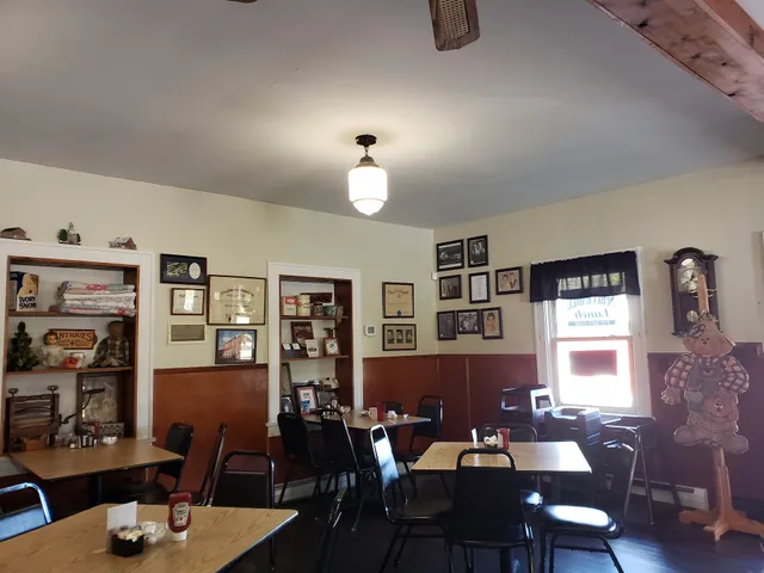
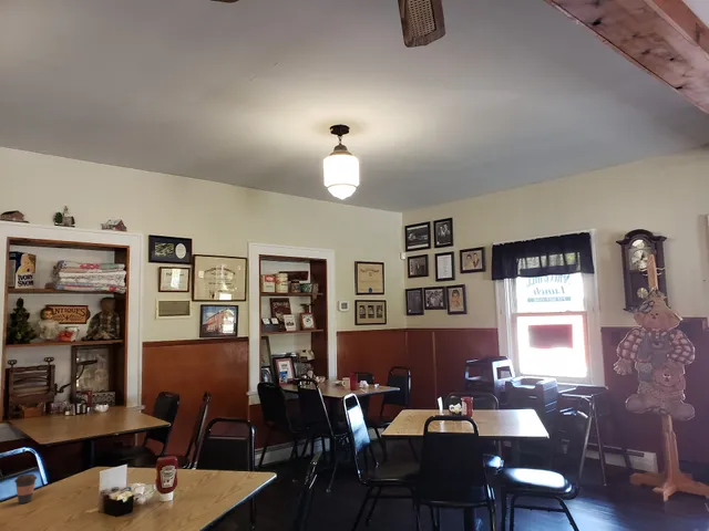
+ coffee cup (24, 488)
